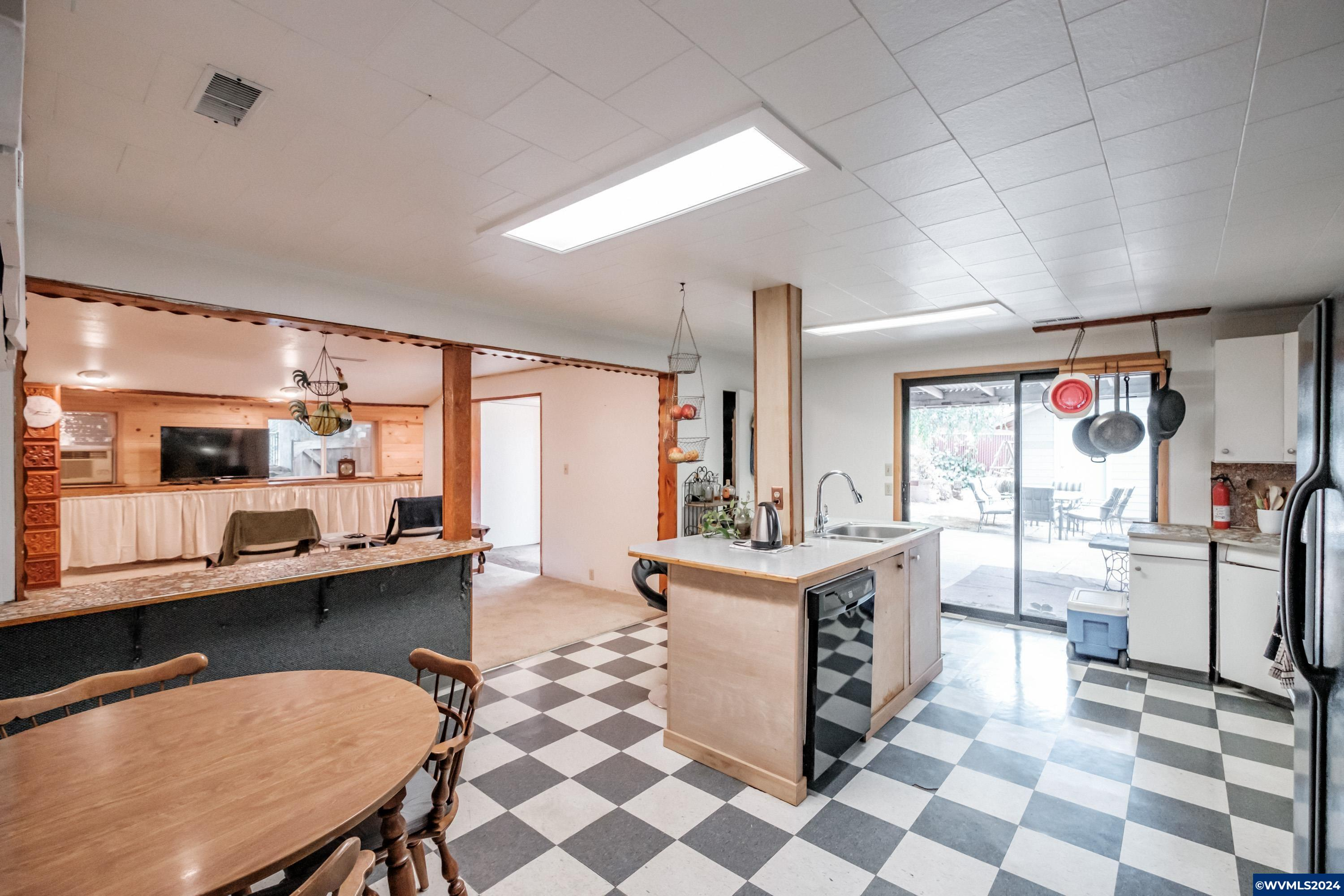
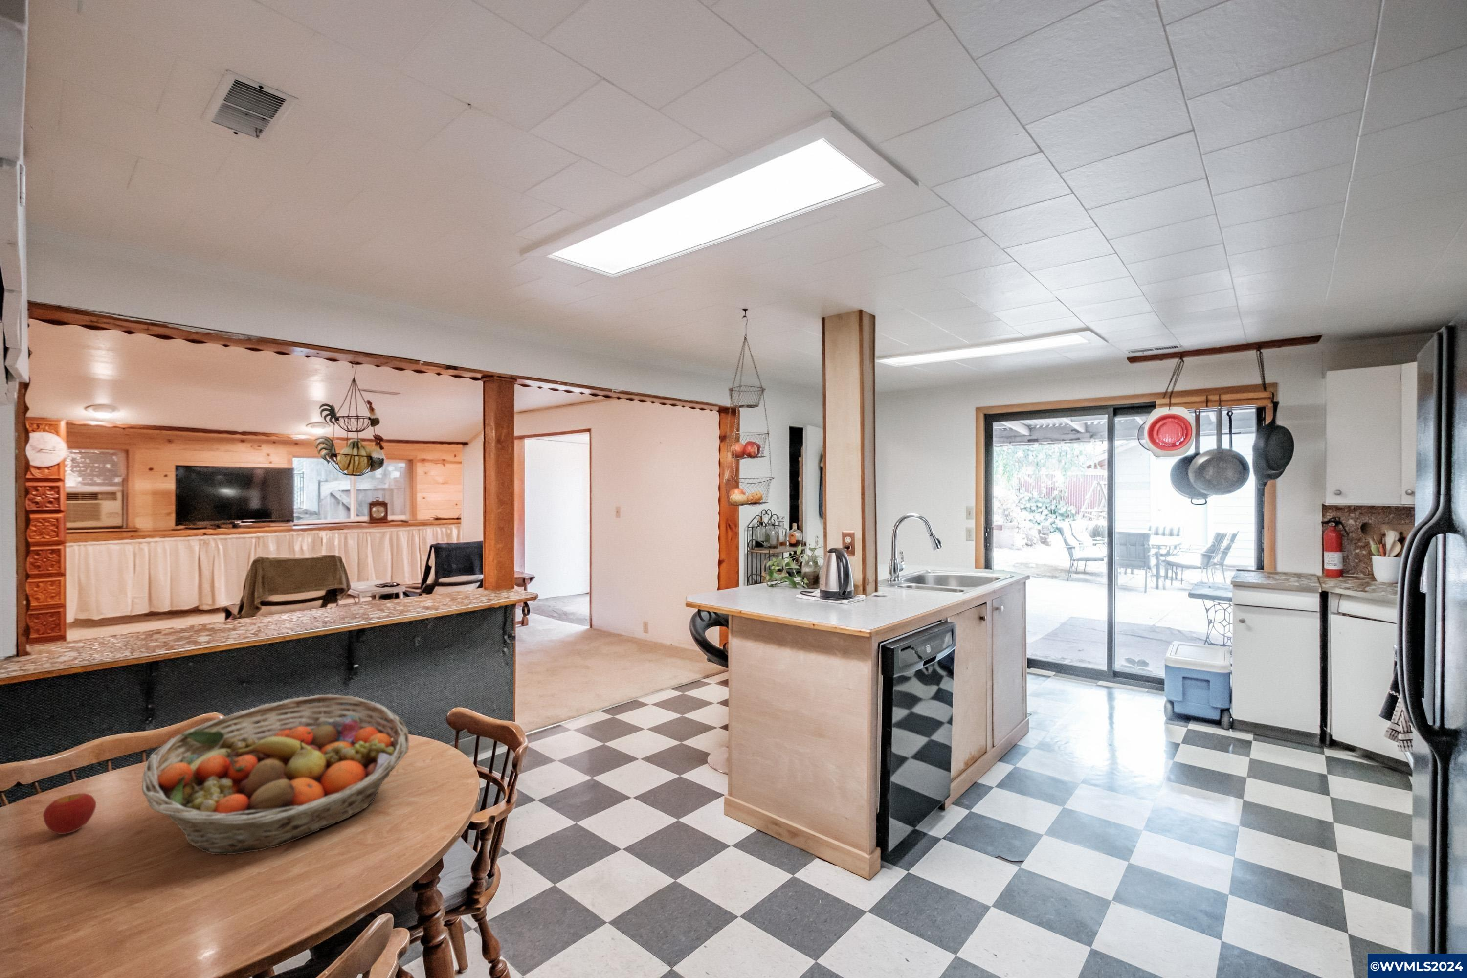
+ apple (70, 812)
+ fruit basket (288, 766)
